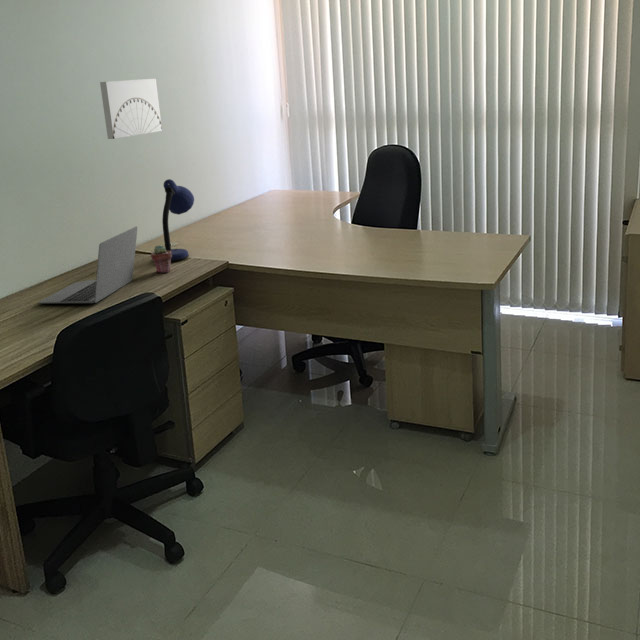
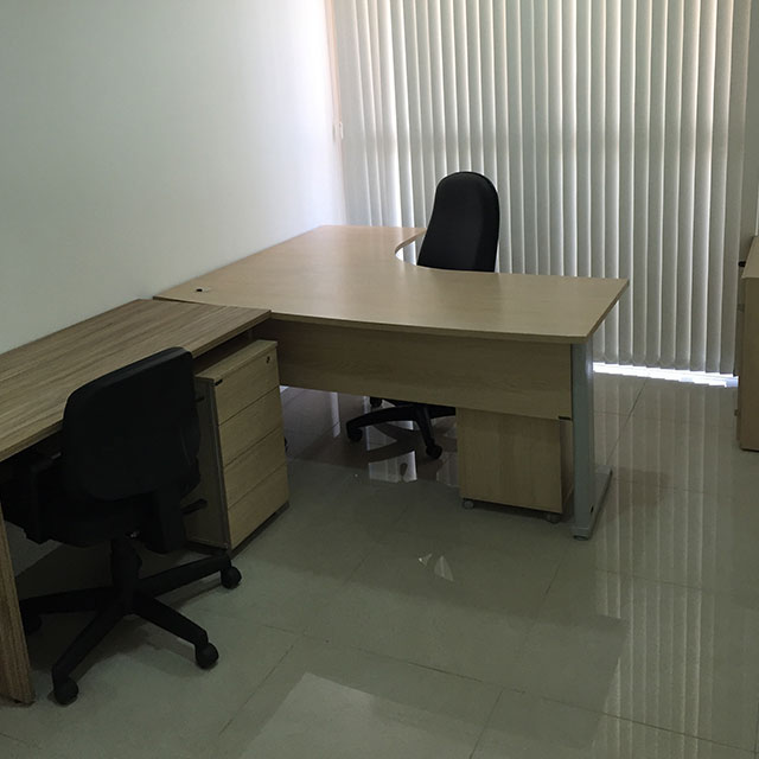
- potted succulent (161, 258)
- desk lamp (174, 213)
- laptop (97, 265)
- wall art (132, 107)
